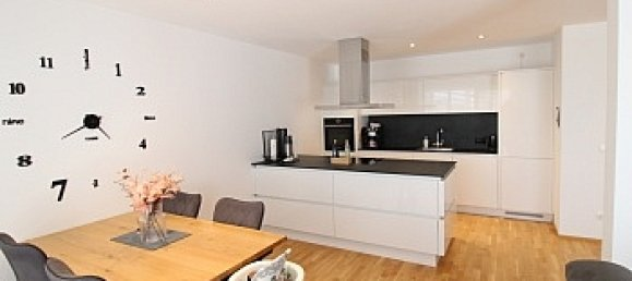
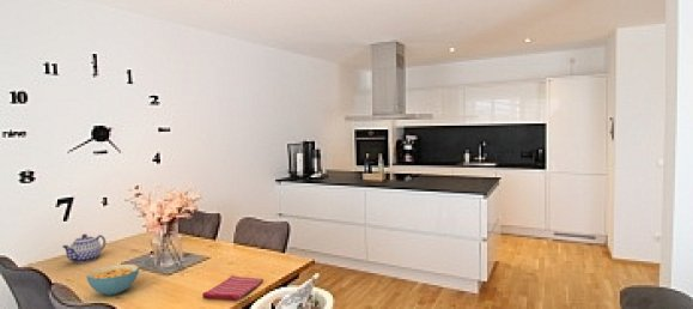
+ dish towel (233, 286)
+ cereal bowl (114, 281)
+ teapot (85, 247)
